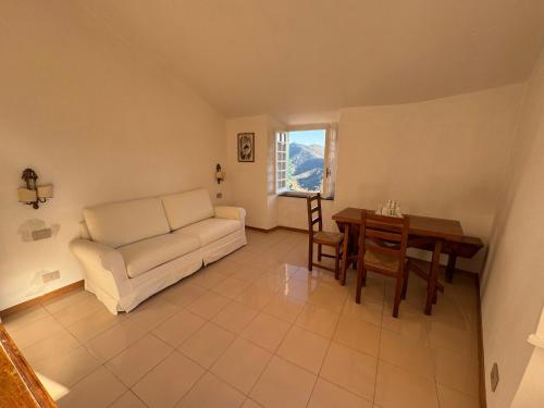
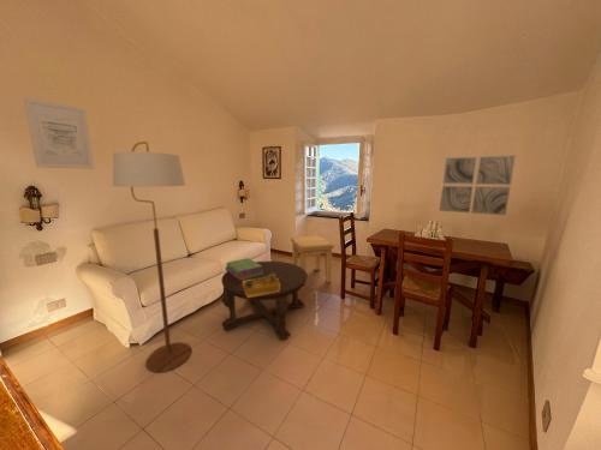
+ side table (315, 258)
+ wall art (475, 184)
+ wall art (61, 136)
+ decorative tray (261, 283)
+ coffee table (266, 295)
+ floor lamp (156, 257)
+ stack of books (244, 268)
